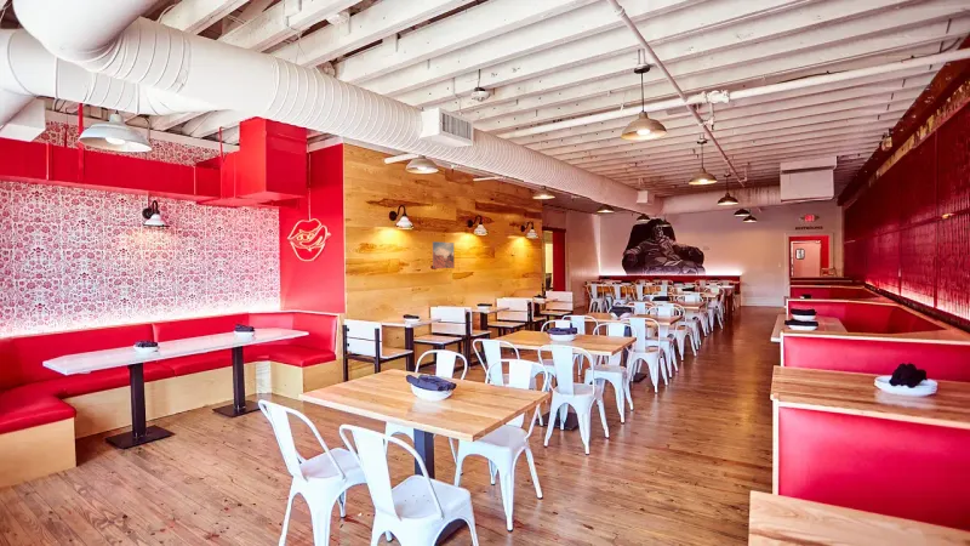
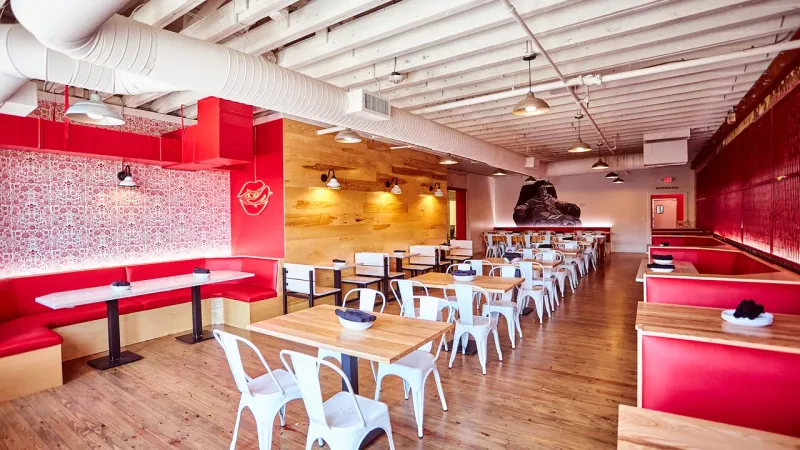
- wall art (443, 255)
